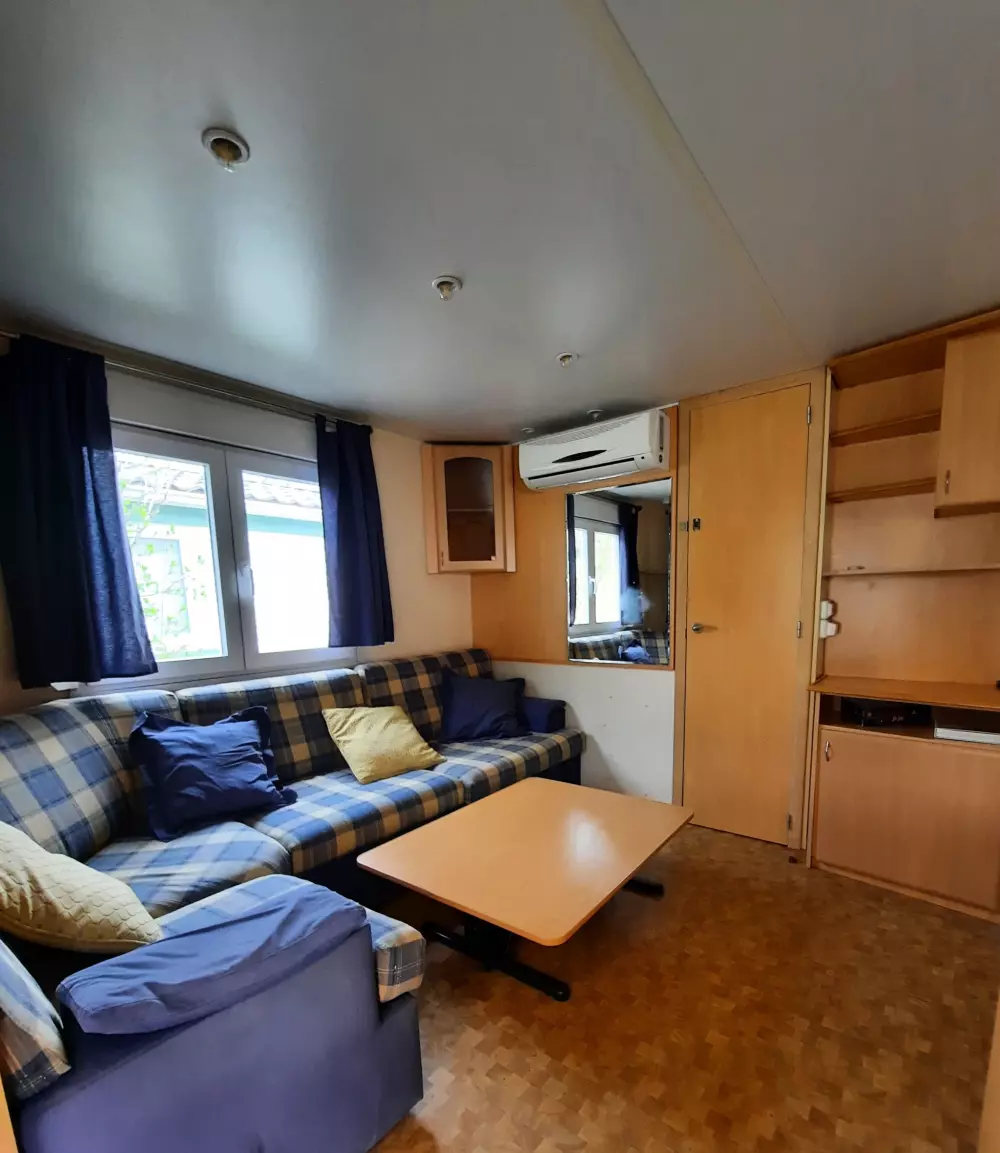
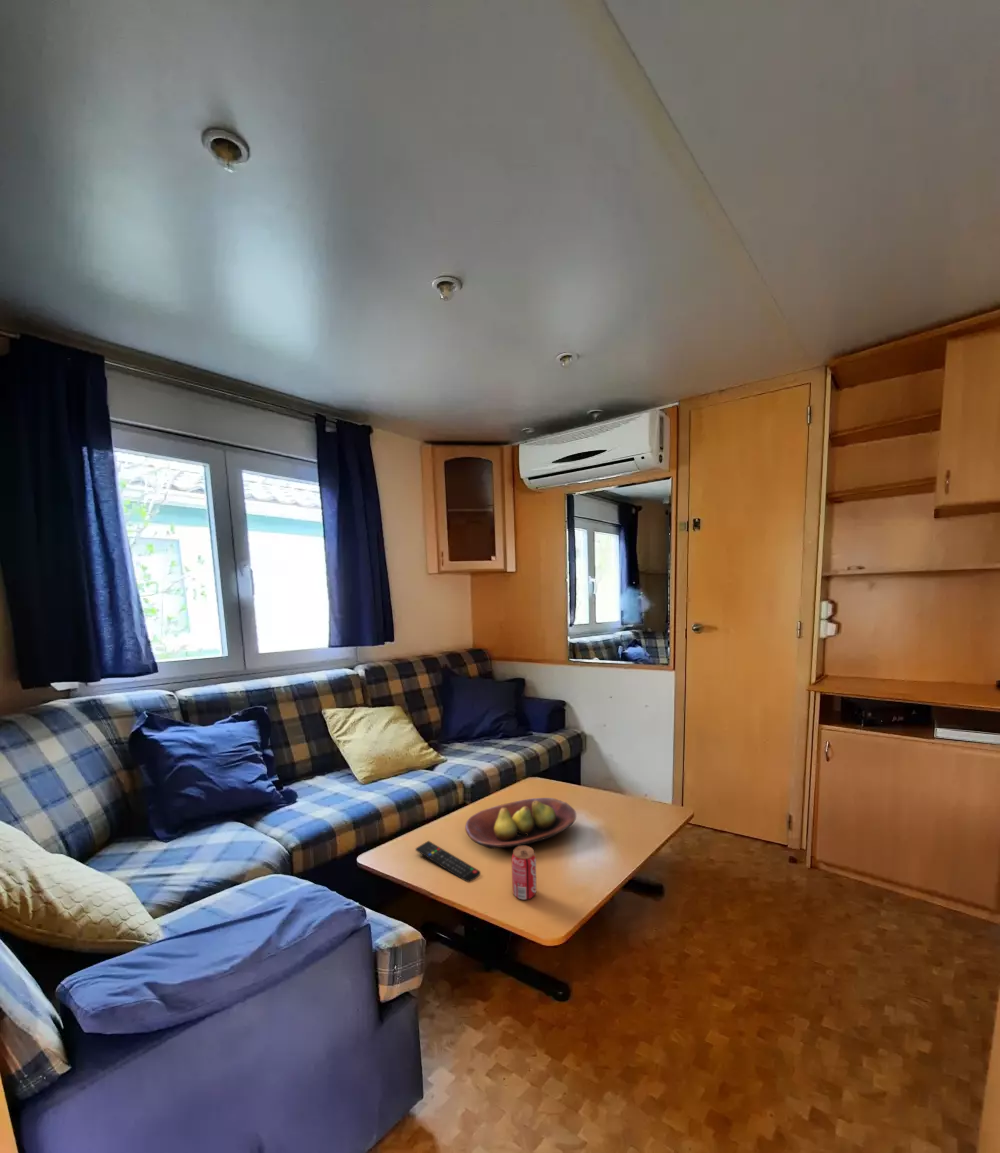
+ fruit bowl (521, 820)
+ beverage can (524, 872)
+ remote control (447, 861)
